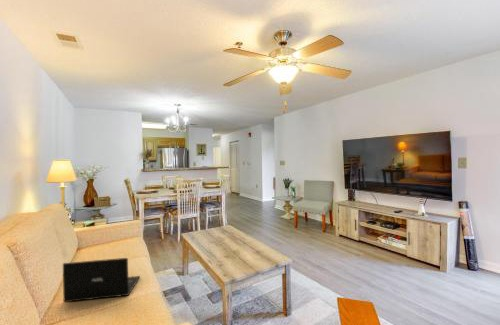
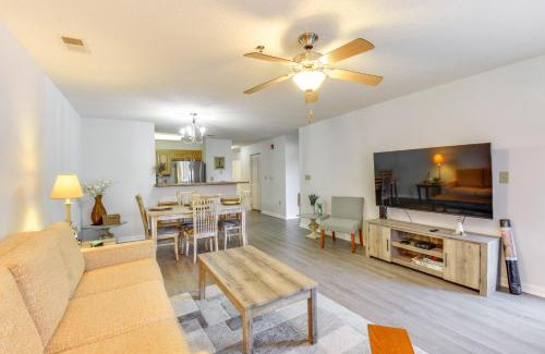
- laptop (105, 271)
